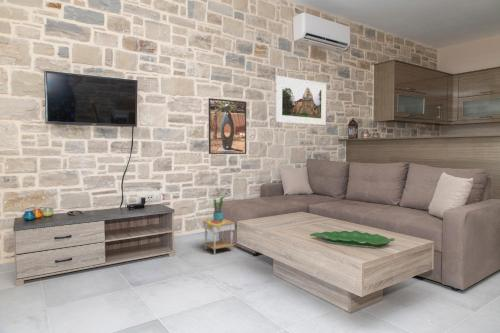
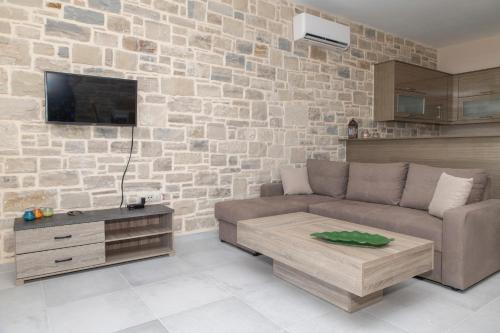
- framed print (228, 127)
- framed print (302, 101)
- side table (218, 223)
